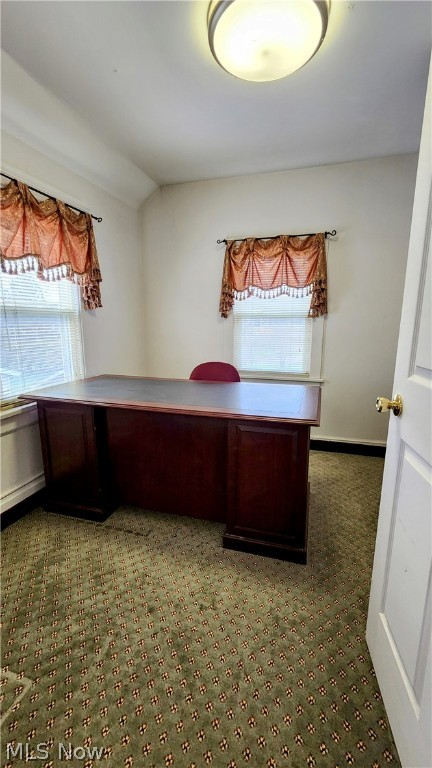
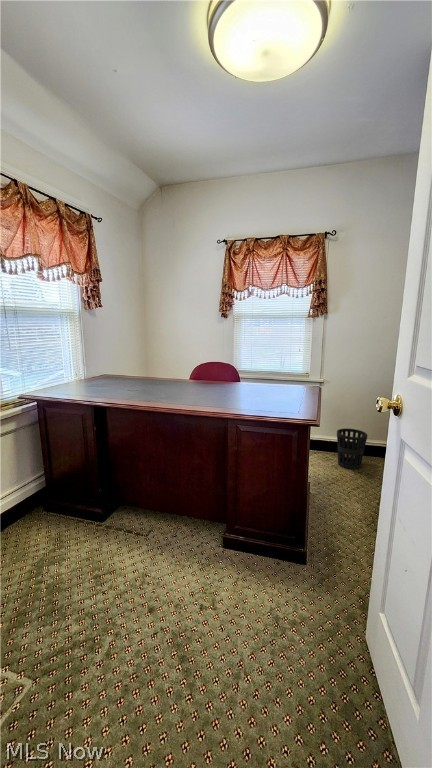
+ wastebasket (350, 449)
